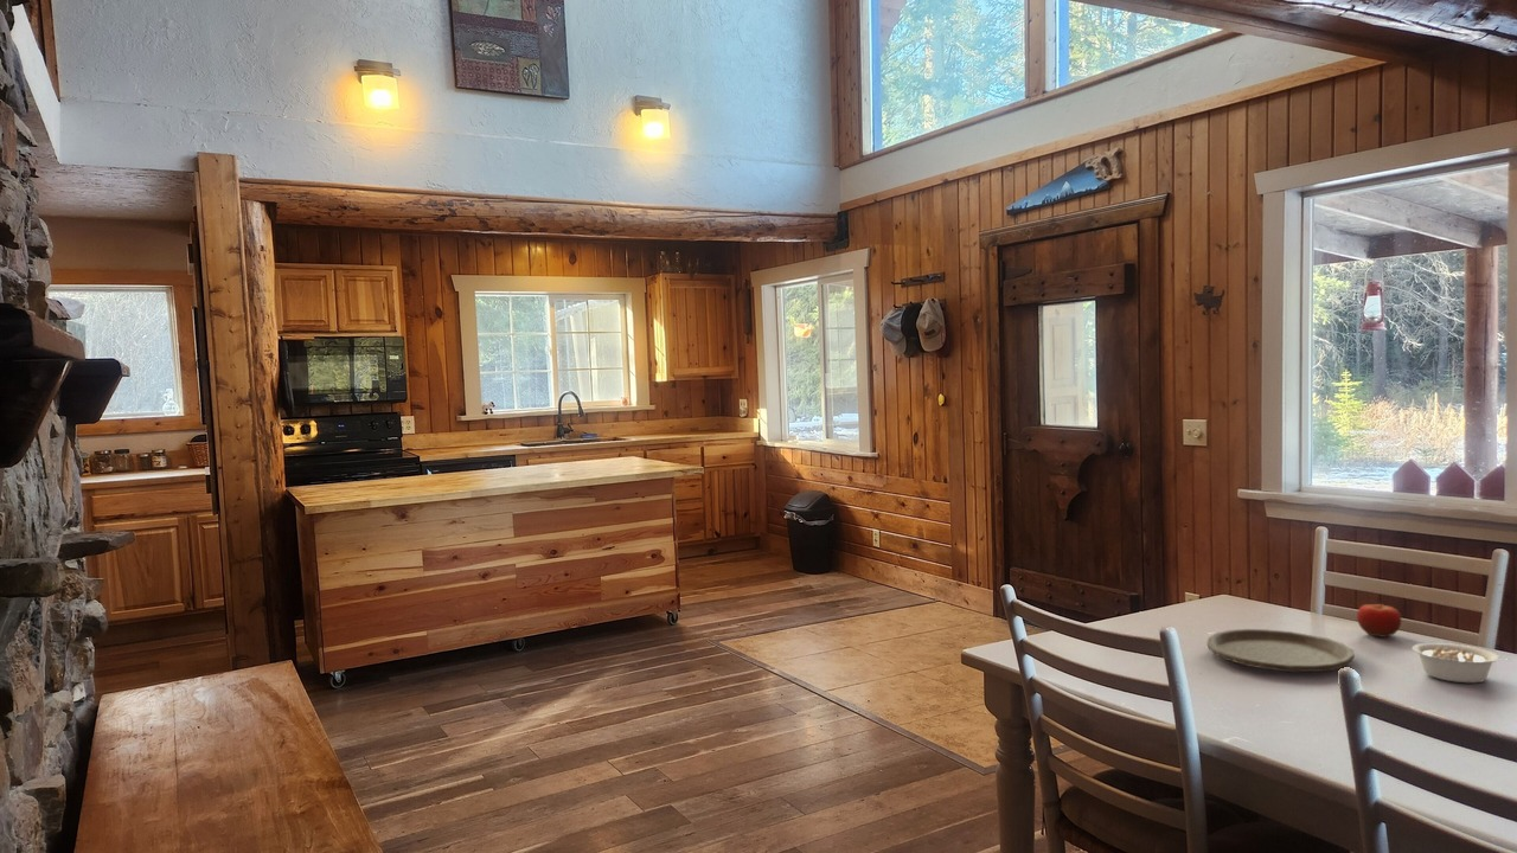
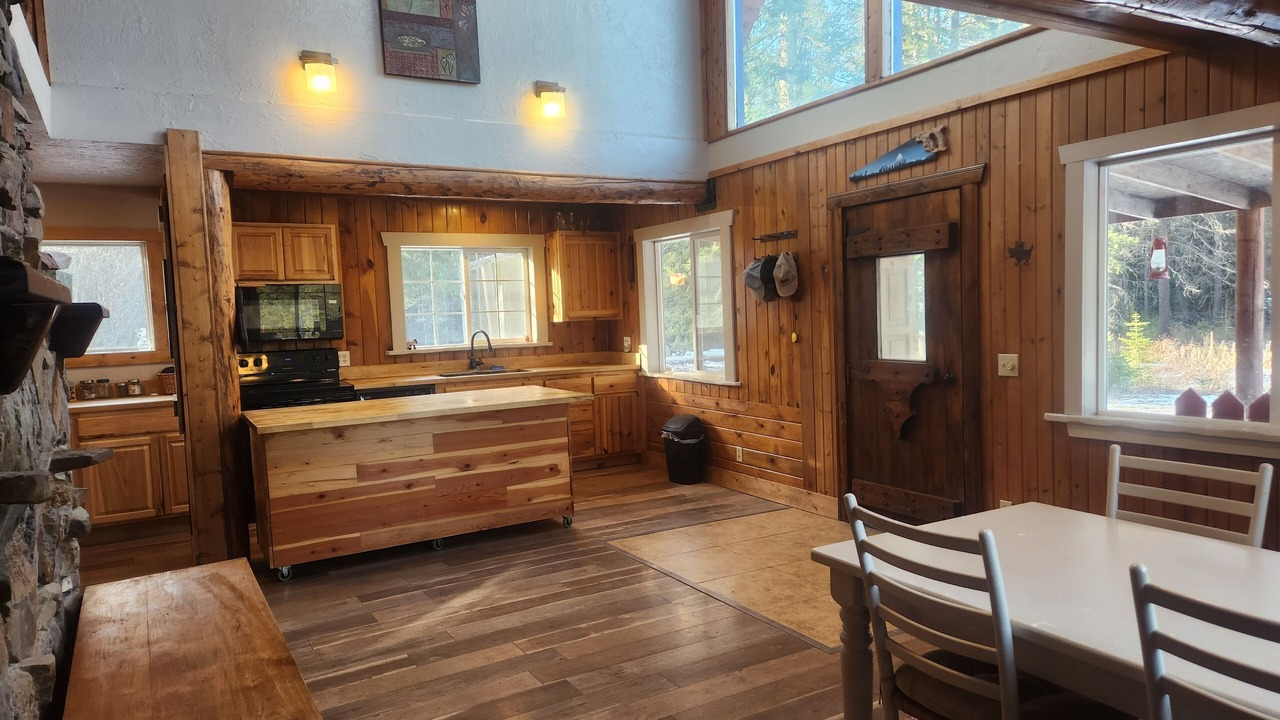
- legume (1458, 661)
- plate (1278, 650)
- fruit (1378, 617)
